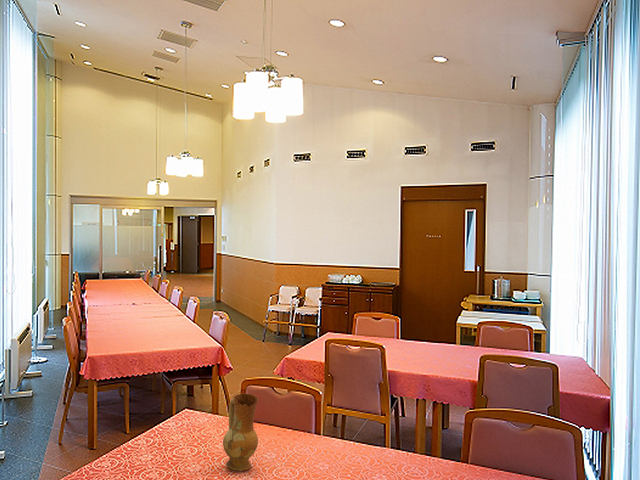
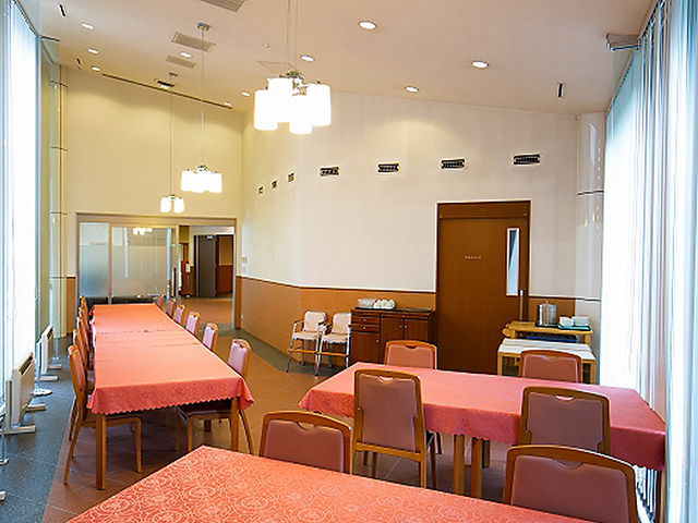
- ceramic jug (238, 431)
